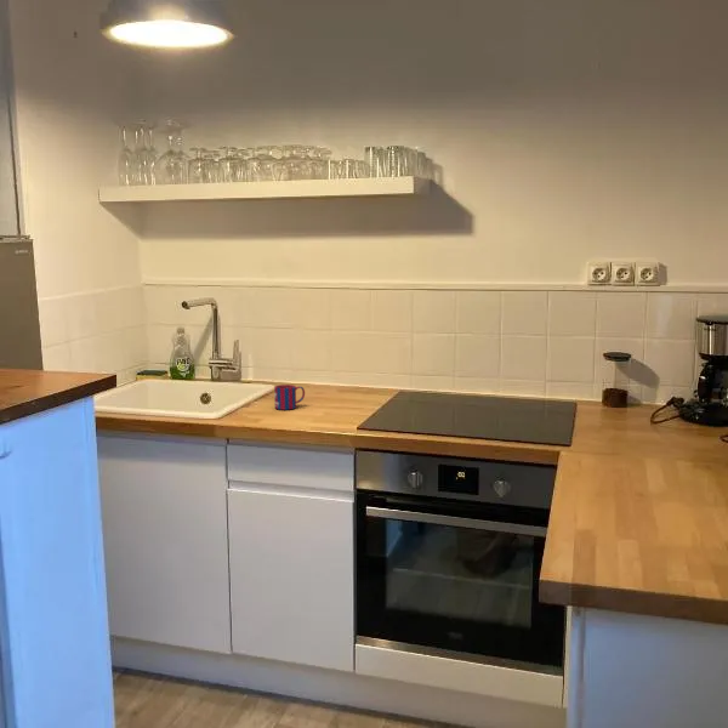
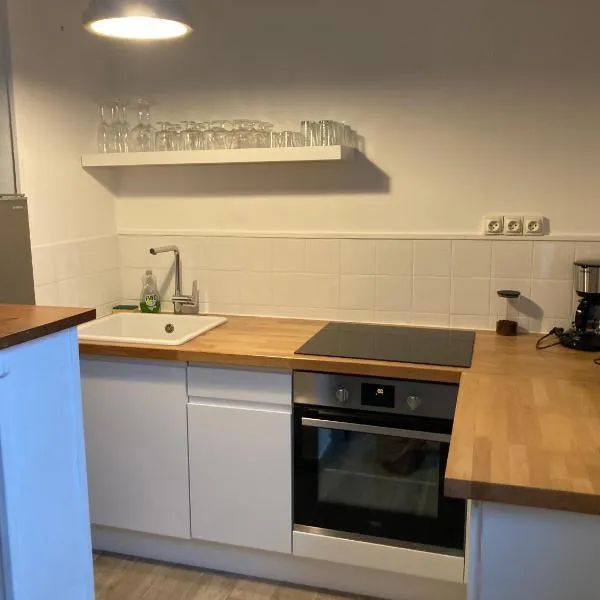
- mug (290, 396)
